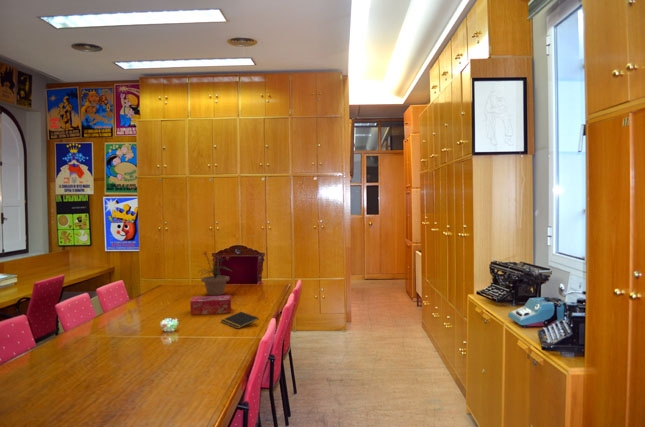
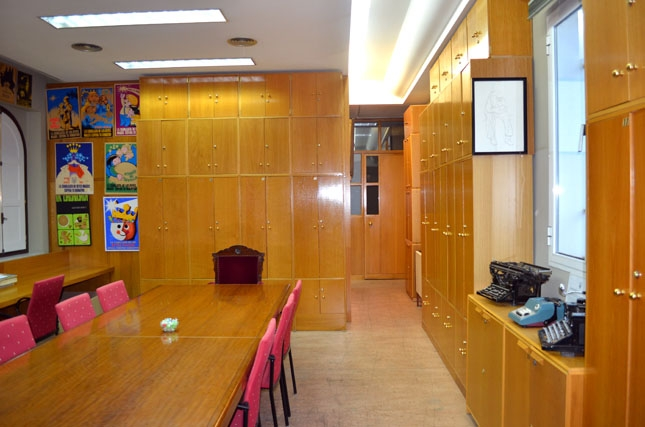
- potted plant (214, 272)
- notepad (239, 319)
- tissue box (211, 304)
